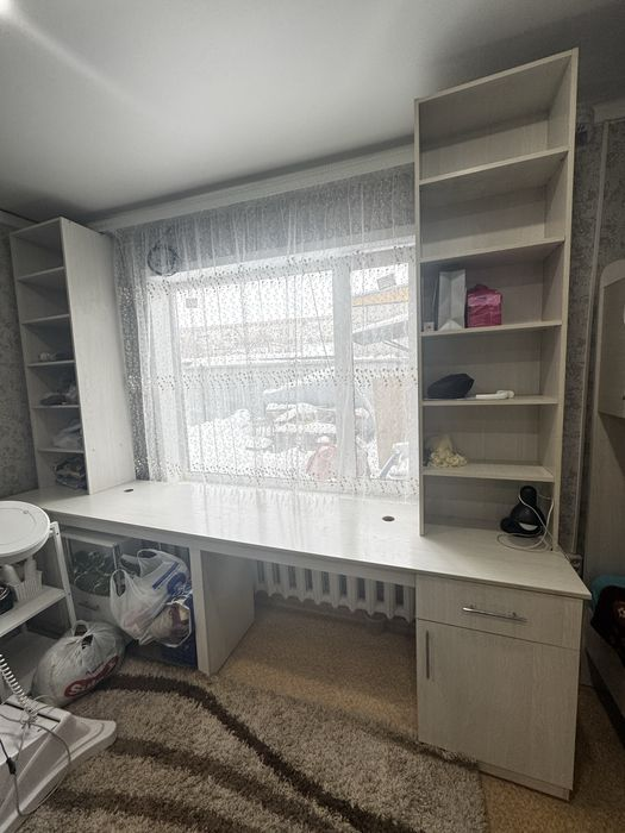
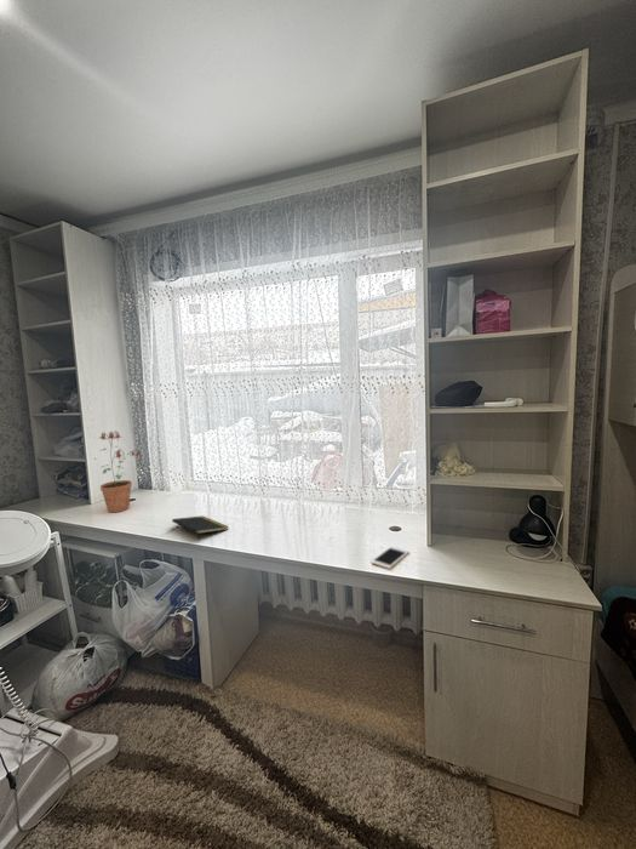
+ notepad (200, 524)
+ potted plant (119, 467)
+ cell phone (390, 557)
